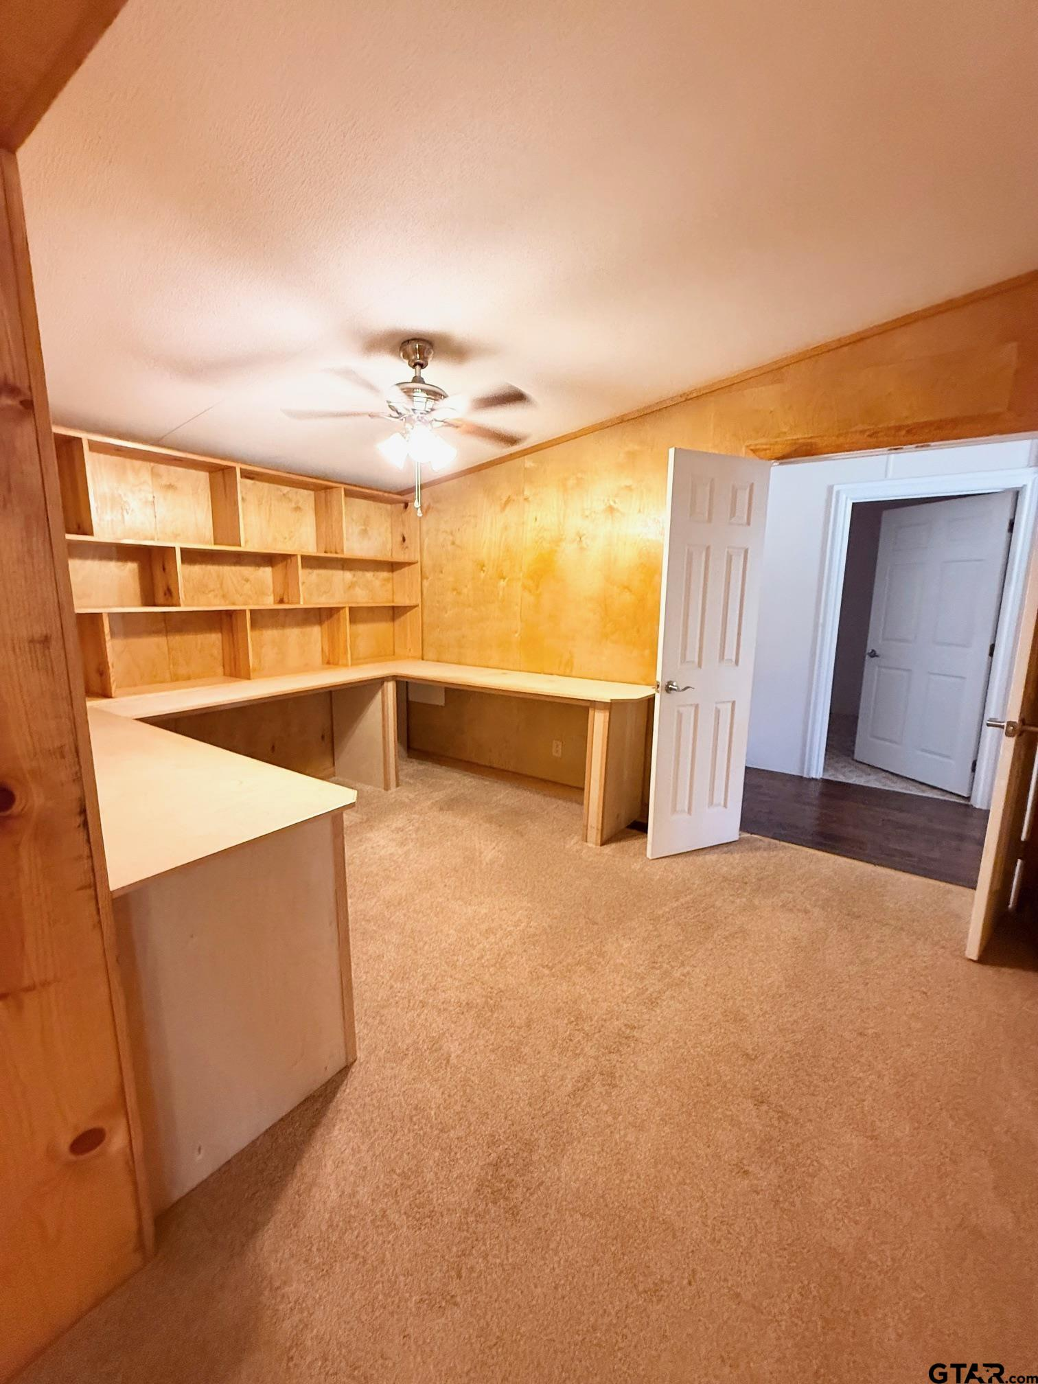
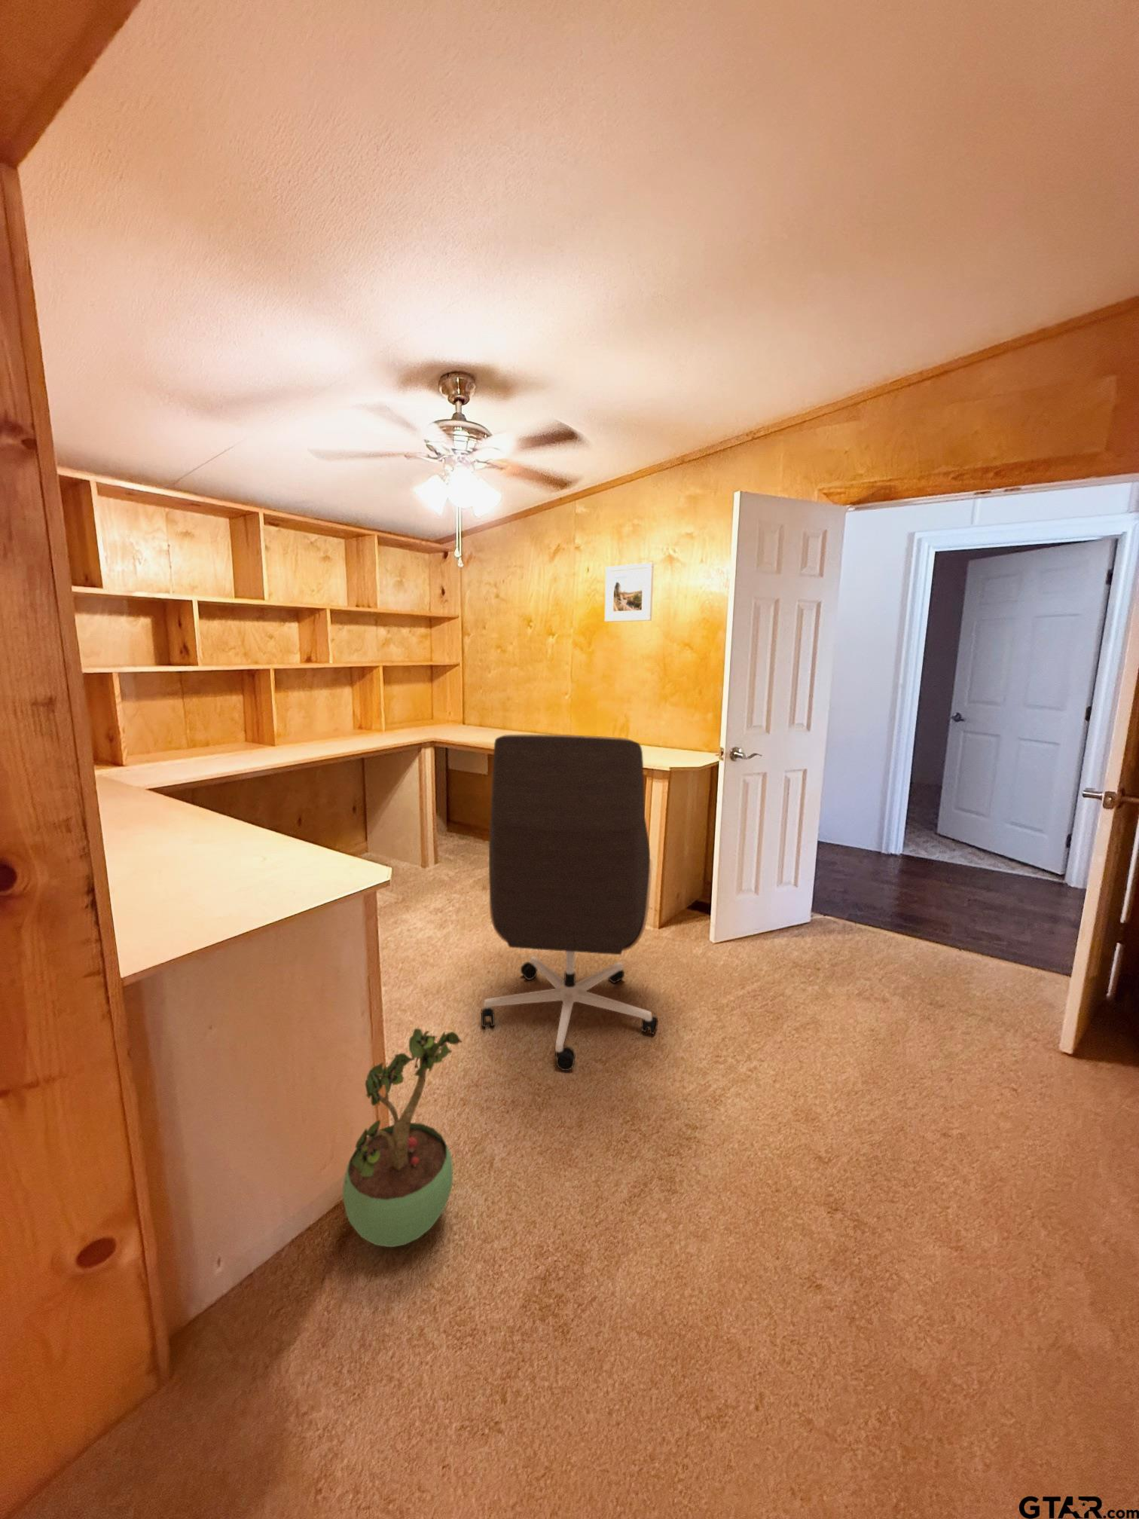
+ potted plant (402, 1129)
+ office chair (573, 877)
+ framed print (628, 593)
